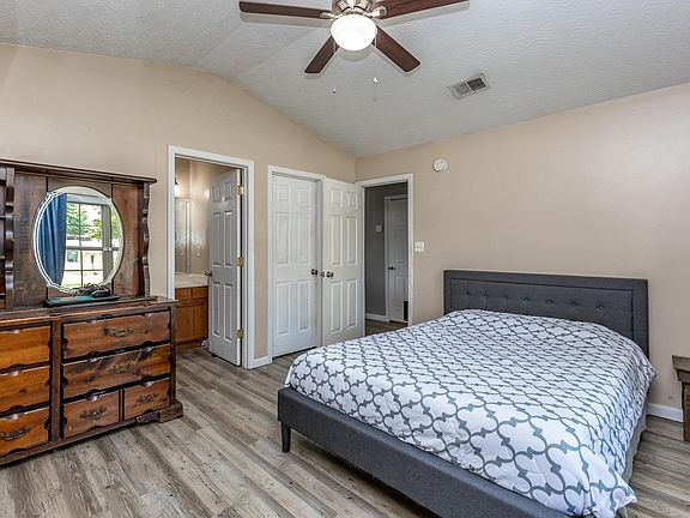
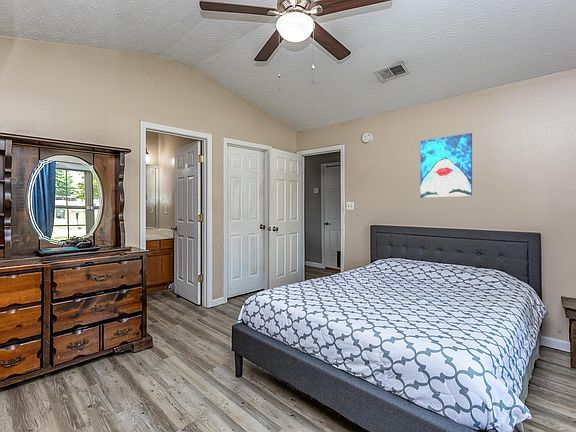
+ wall art (444, 167)
